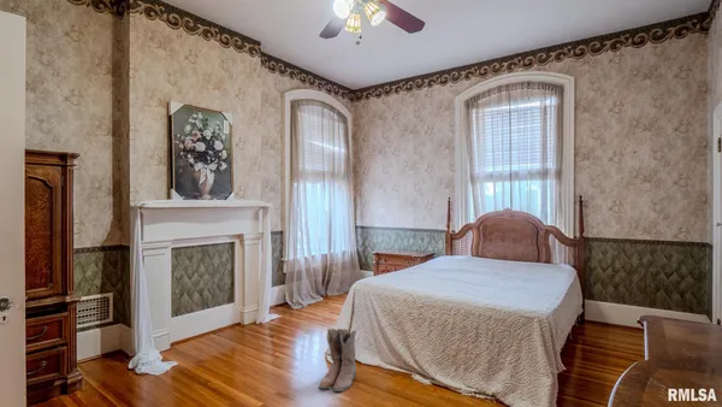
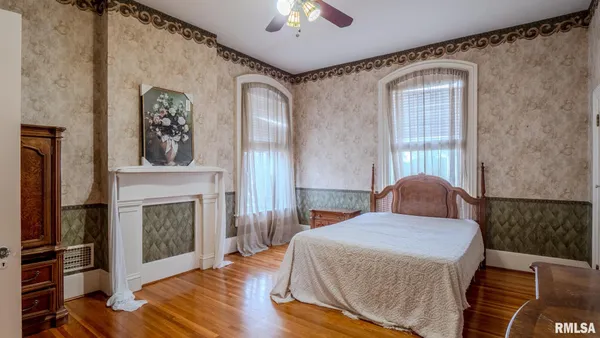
- boots (338, 356)
